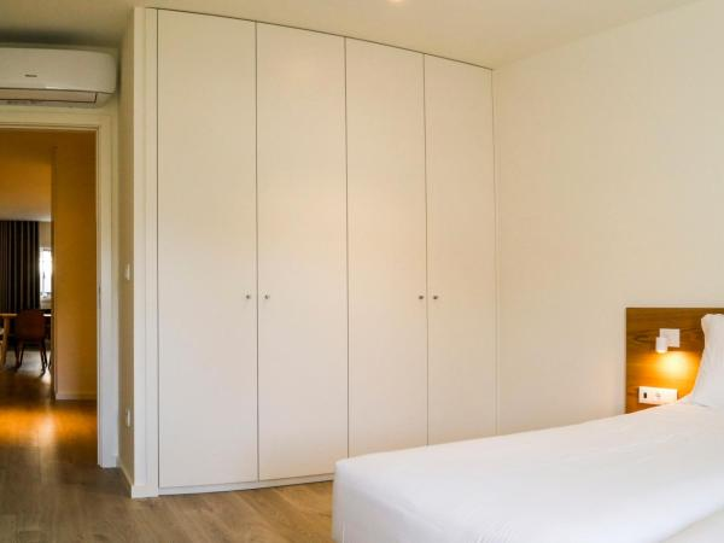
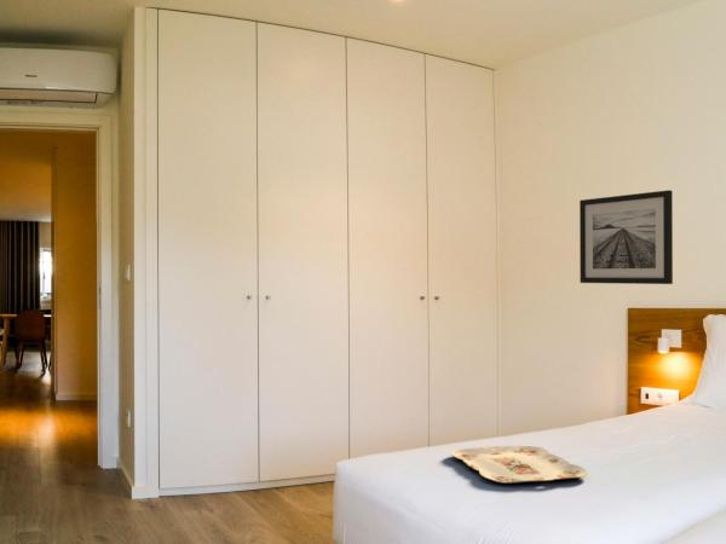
+ wall art (623, 239)
+ serving tray (515, 463)
